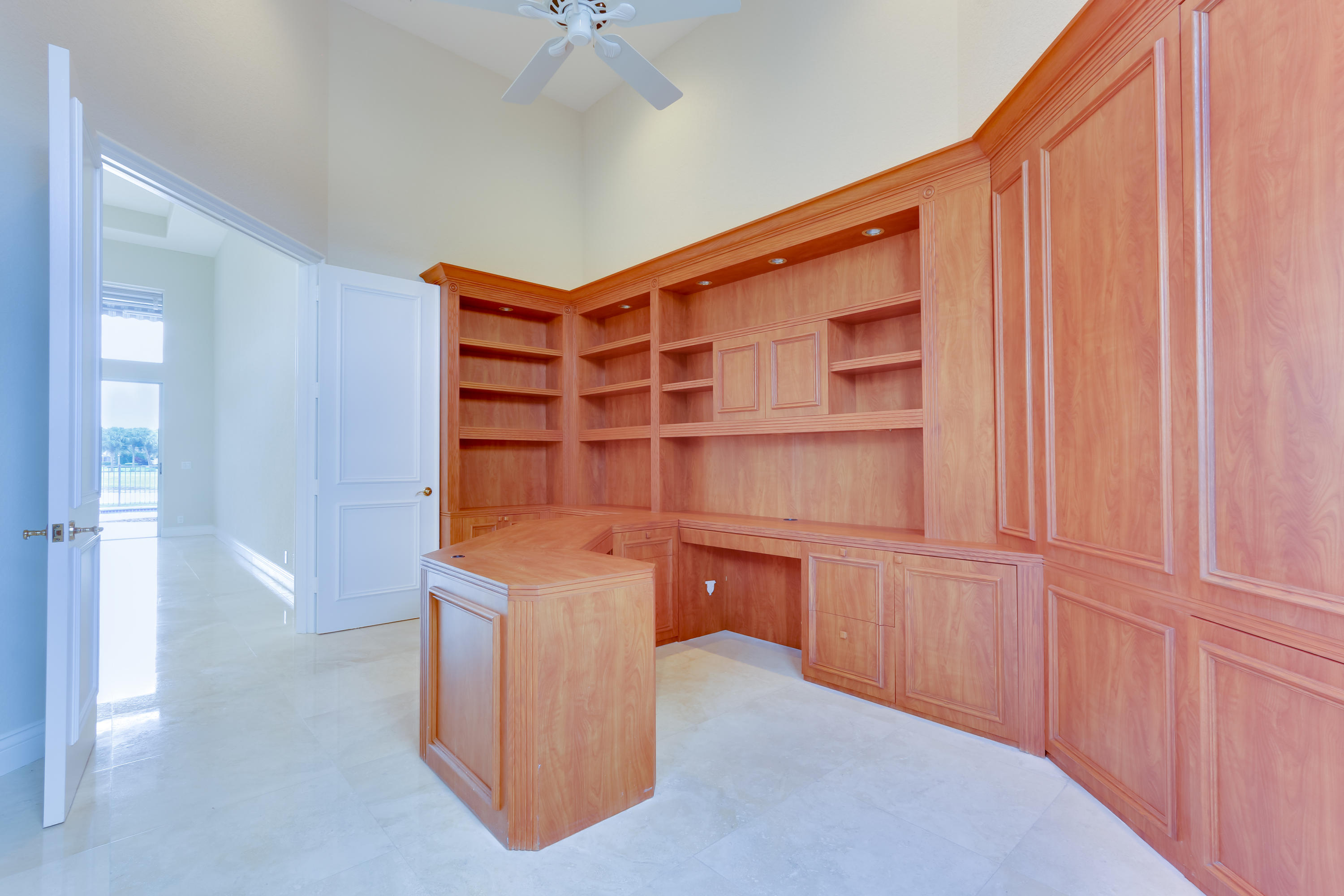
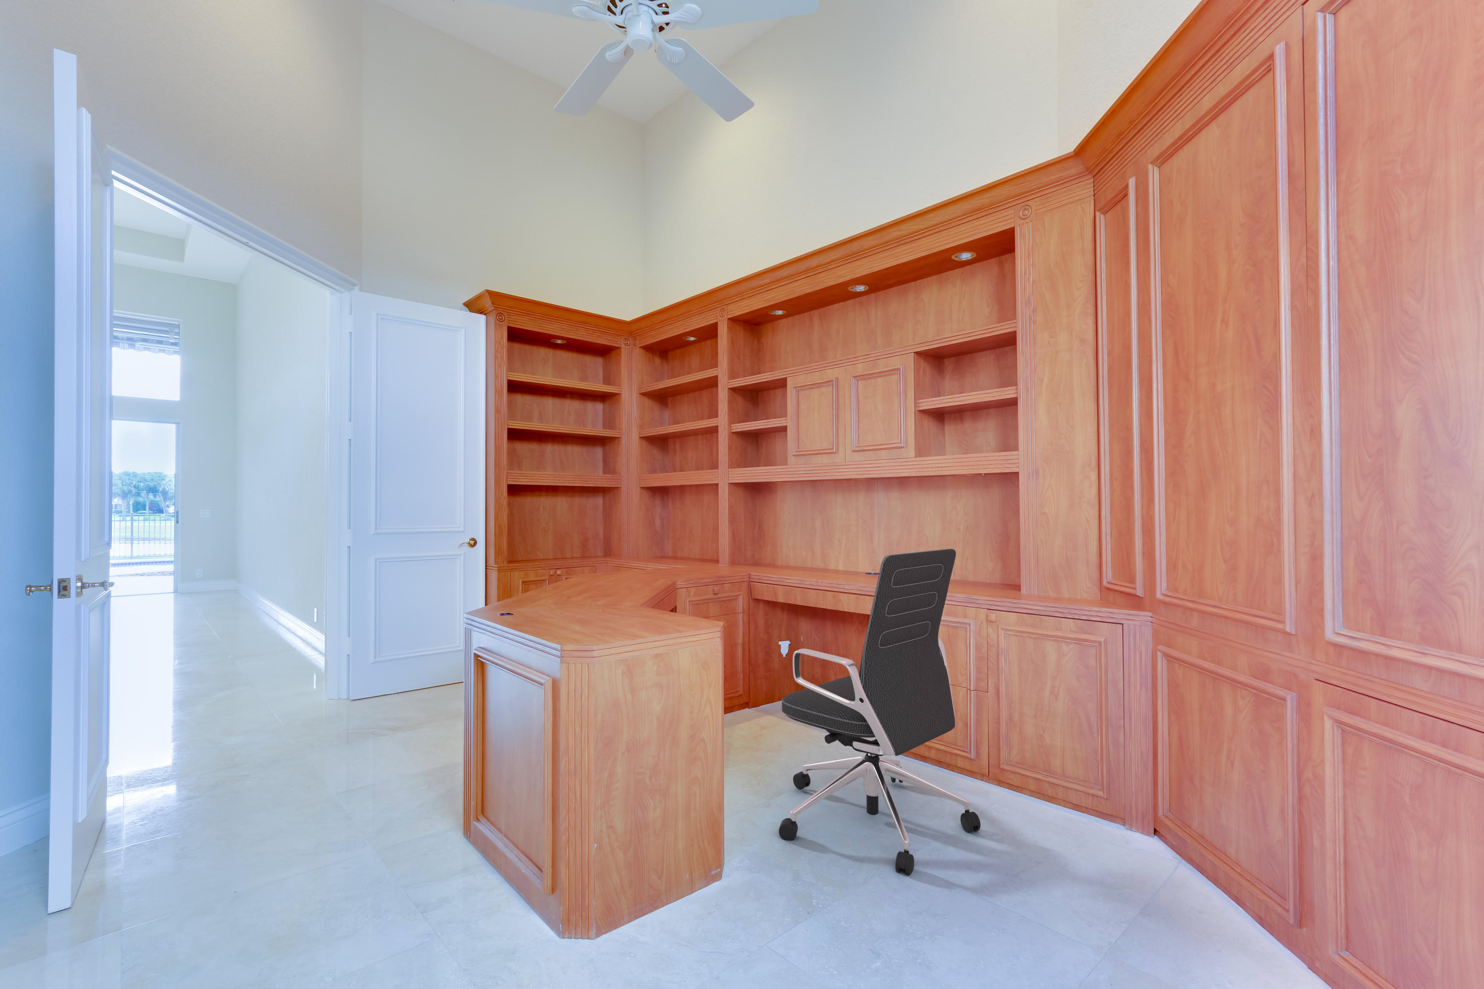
+ office chair (866, 681)
